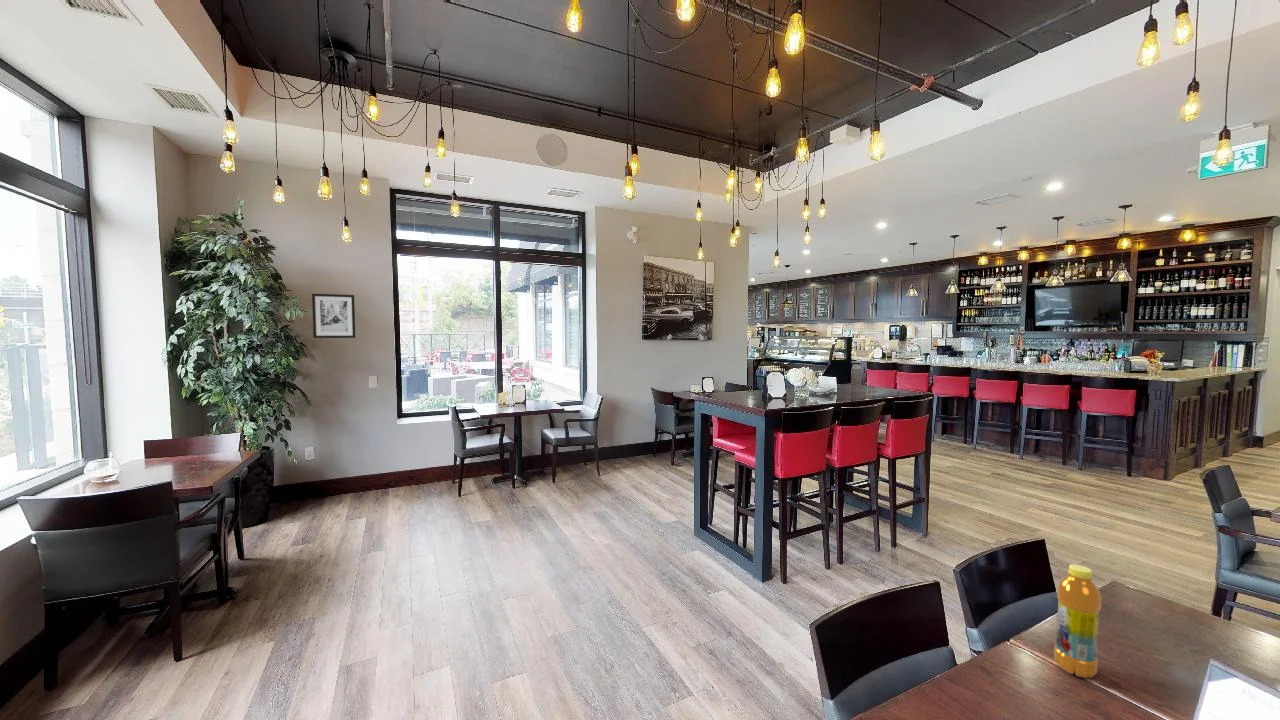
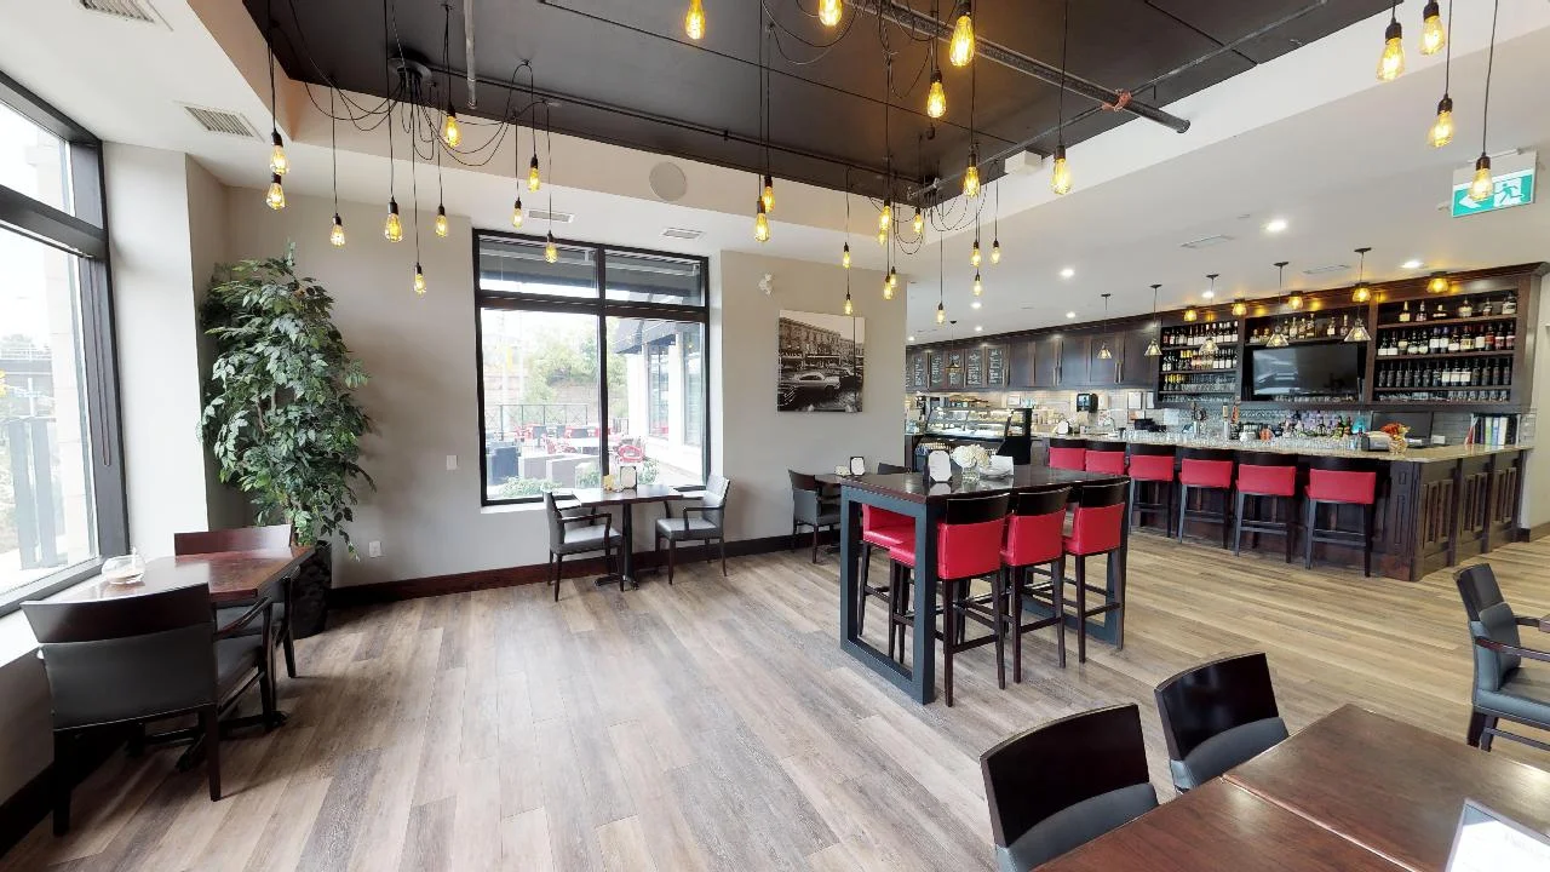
- wall art (334, 316)
- bottle (1077, 619)
